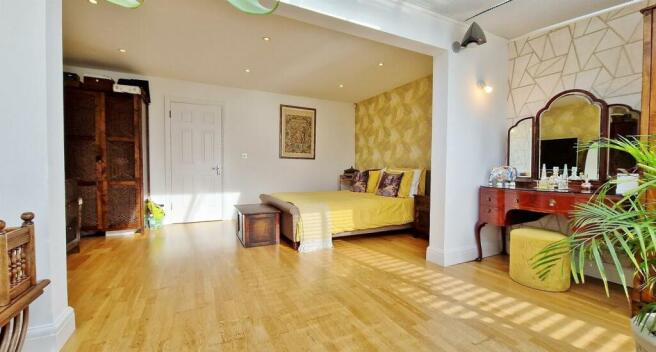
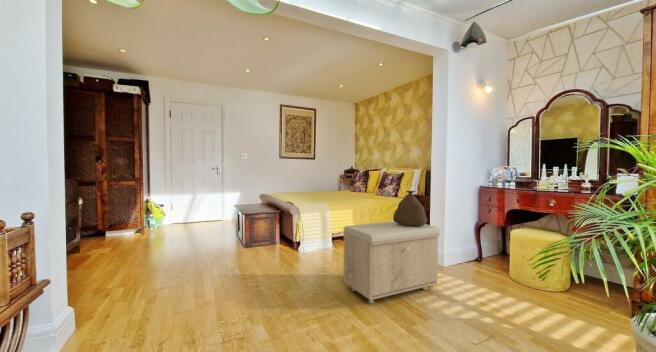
+ storage bench (390, 258)
+ bag (410, 207)
